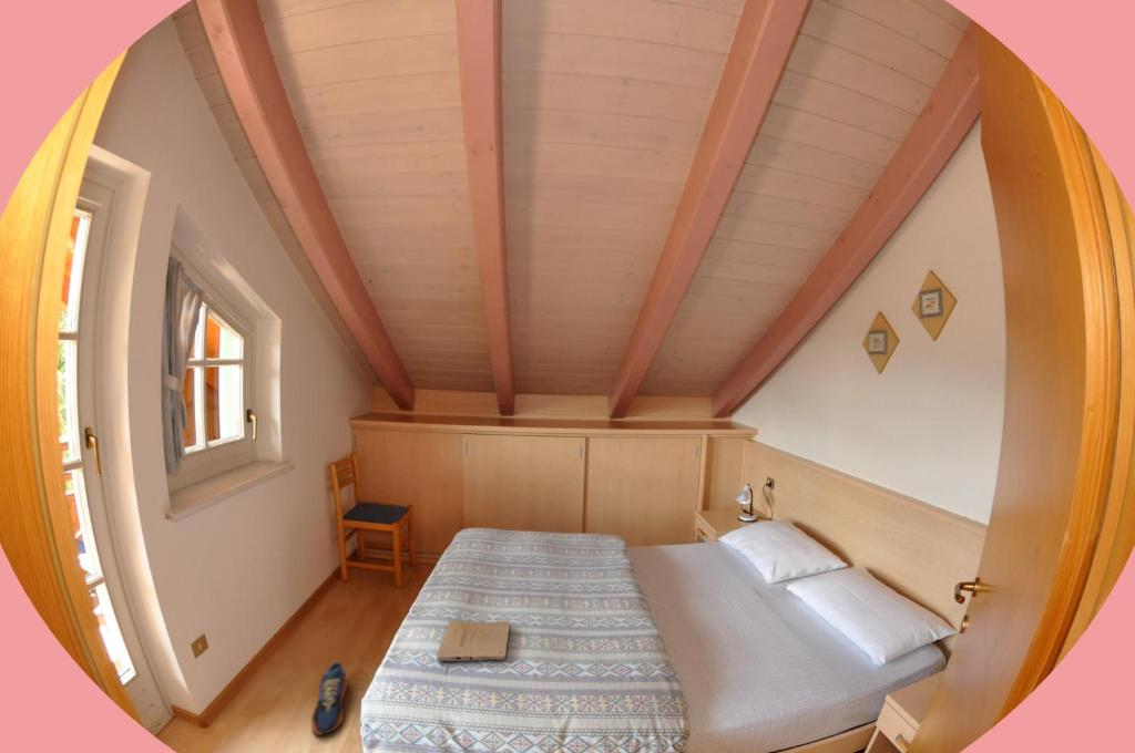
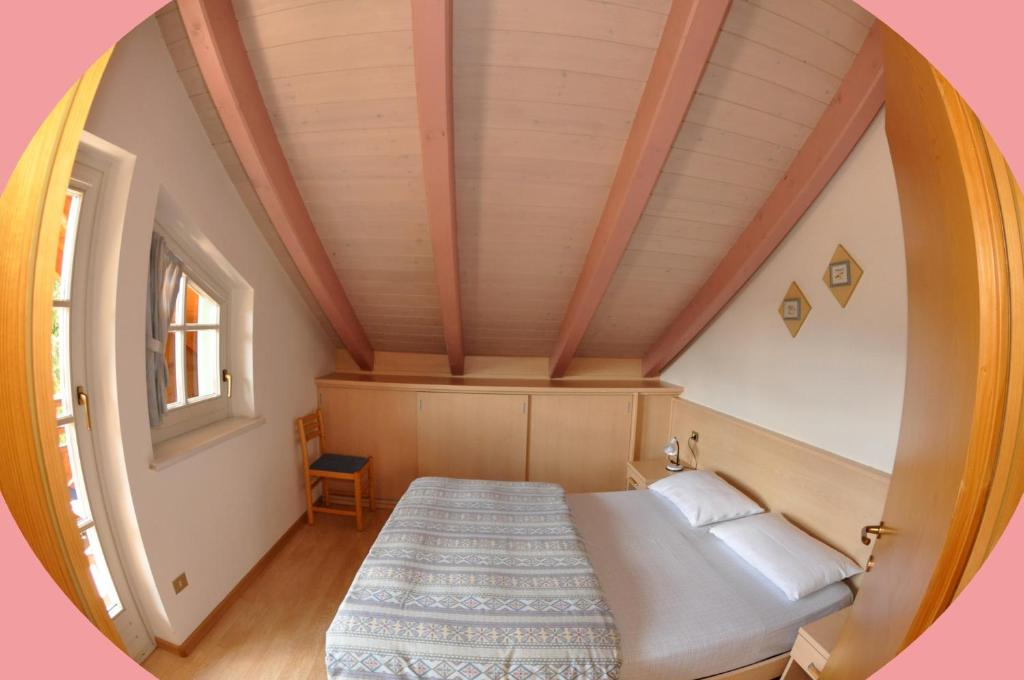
- book (476, 639)
- shoe (331, 691)
